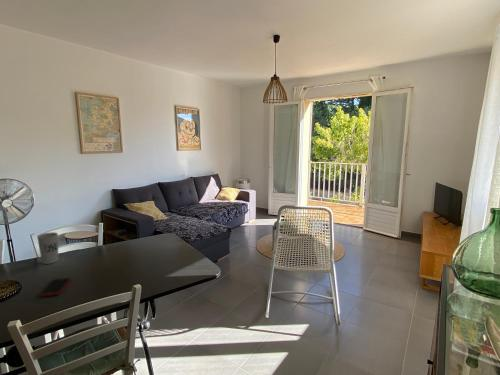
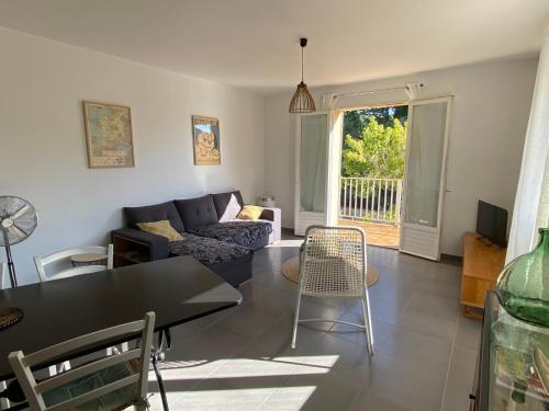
- cell phone (56, 286)
- cup (49, 248)
